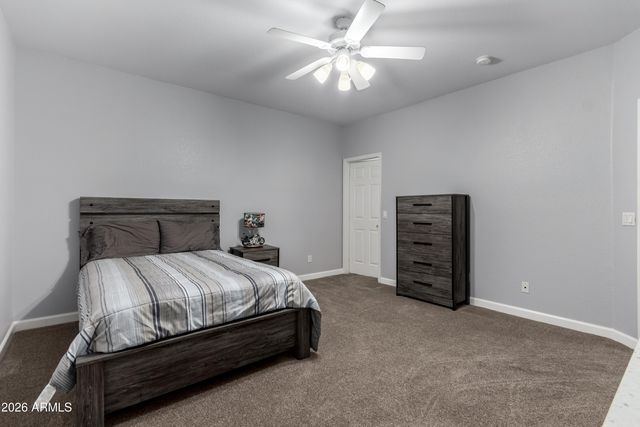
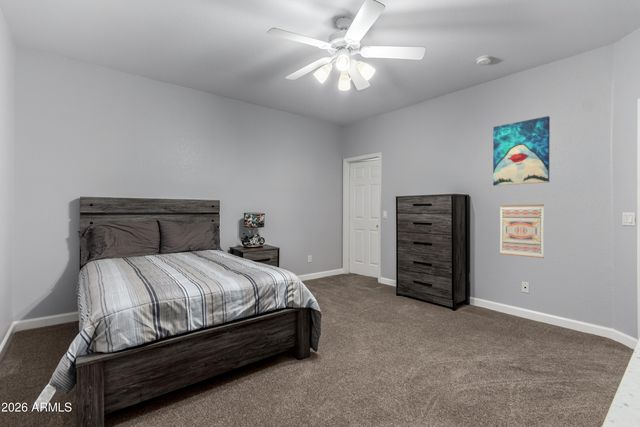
+ wall art (519, 153)
+ wall art (520, 230)
